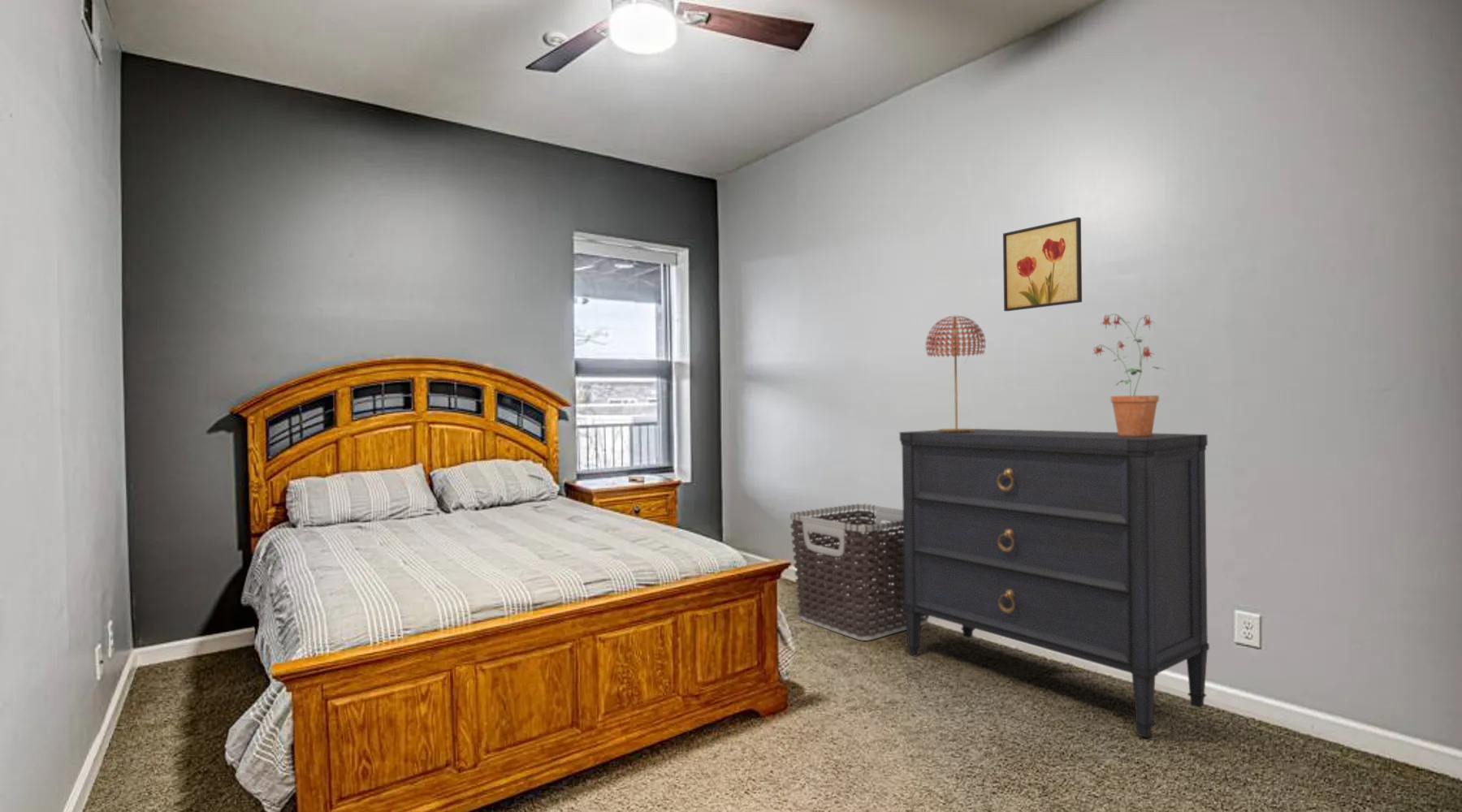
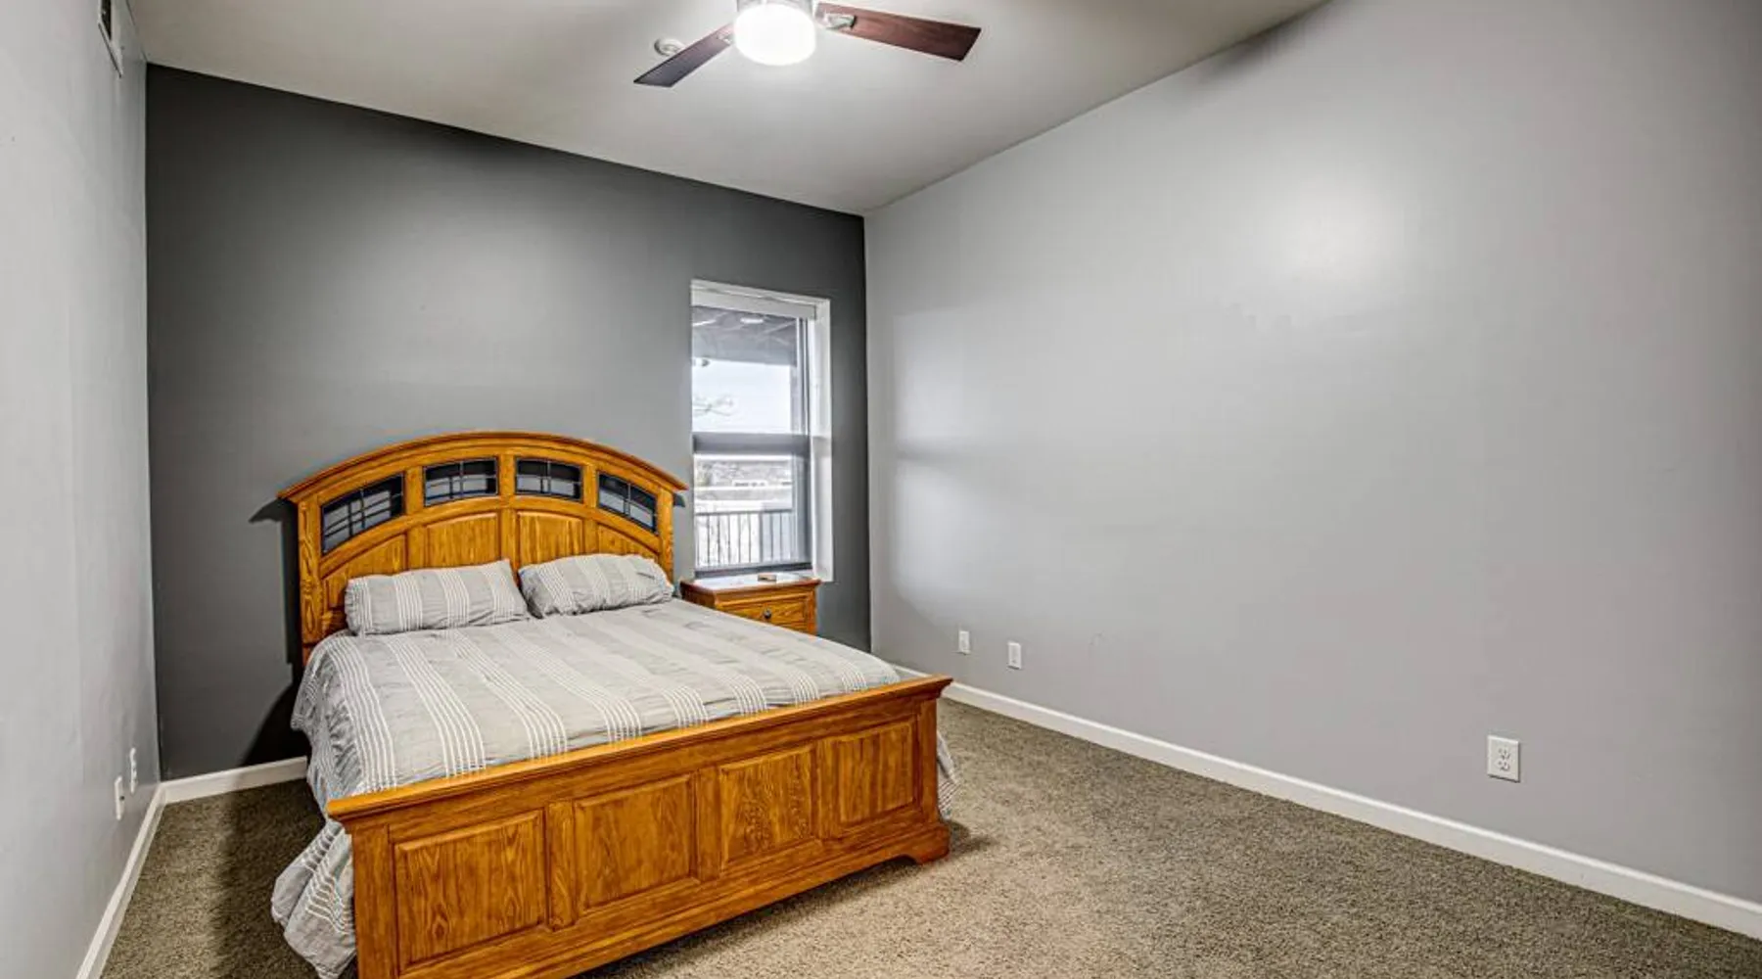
- dresser (1039, 555)
- table lamp (955, 374)
- potted plant (1131, 373)
- wall art (1041, 266)
- clothes hamper (862, 567)
